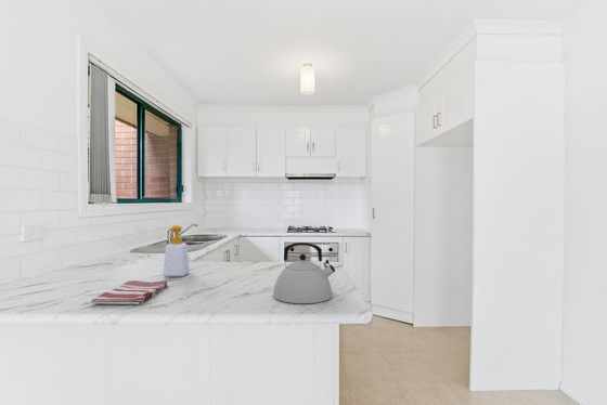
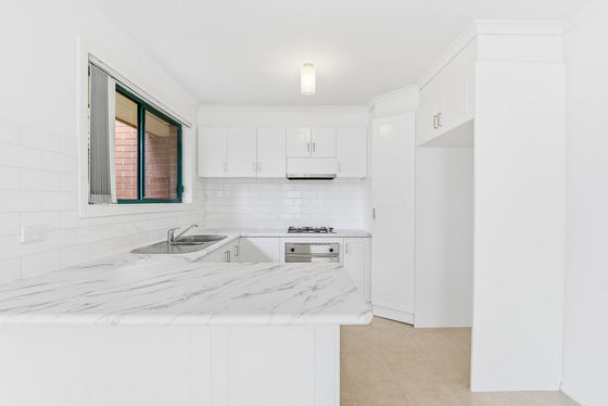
- dish towel (132, 291)
- soap bottle (175, 250)
- kettle (304, 269)
